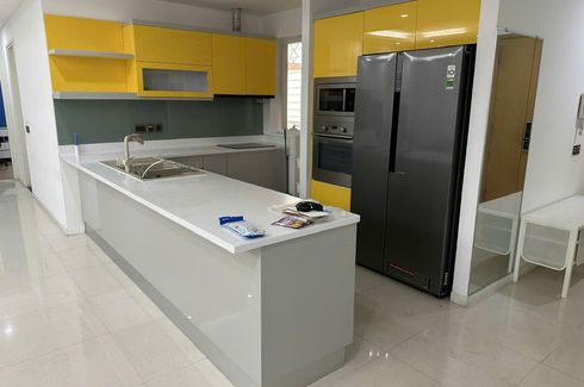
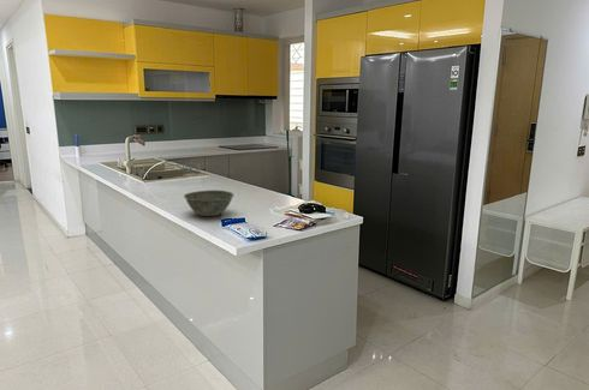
+ bowl (209, 204)
